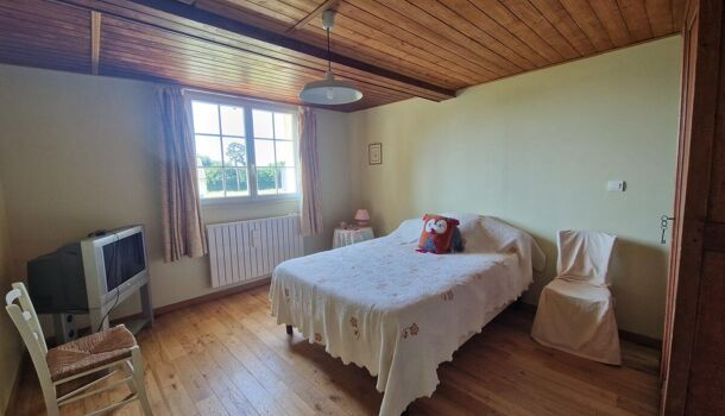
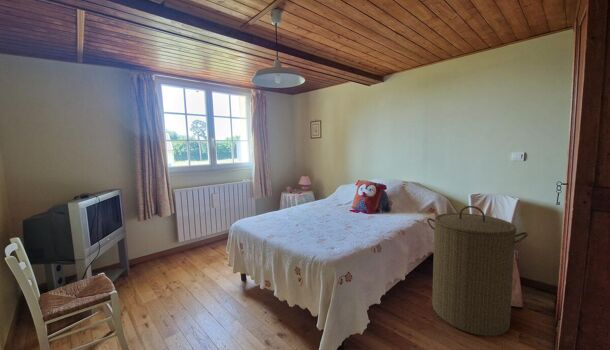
+ laundry hamper (470, 260)
